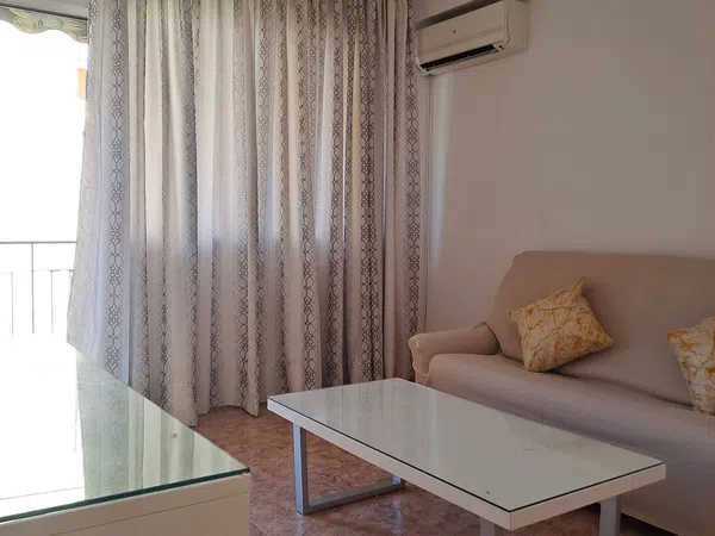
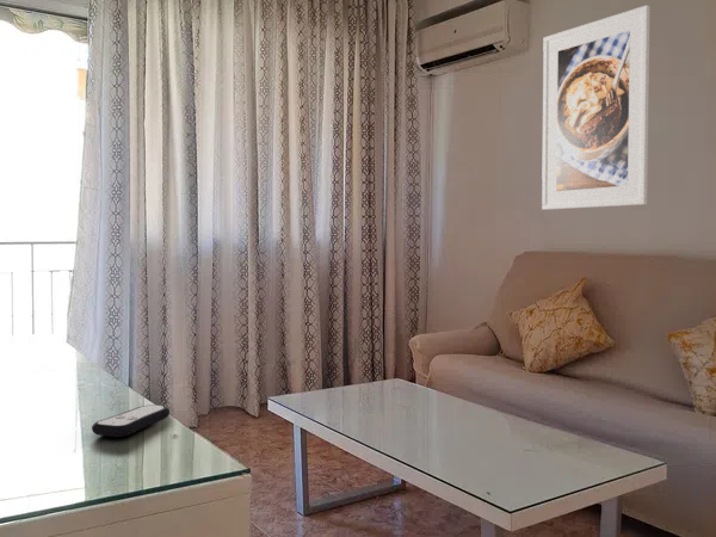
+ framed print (592, 115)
+ remote control (134, 419)
